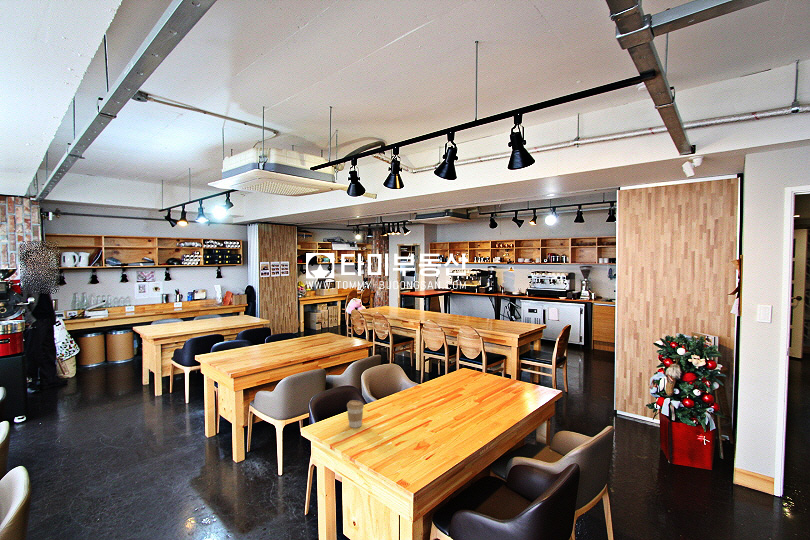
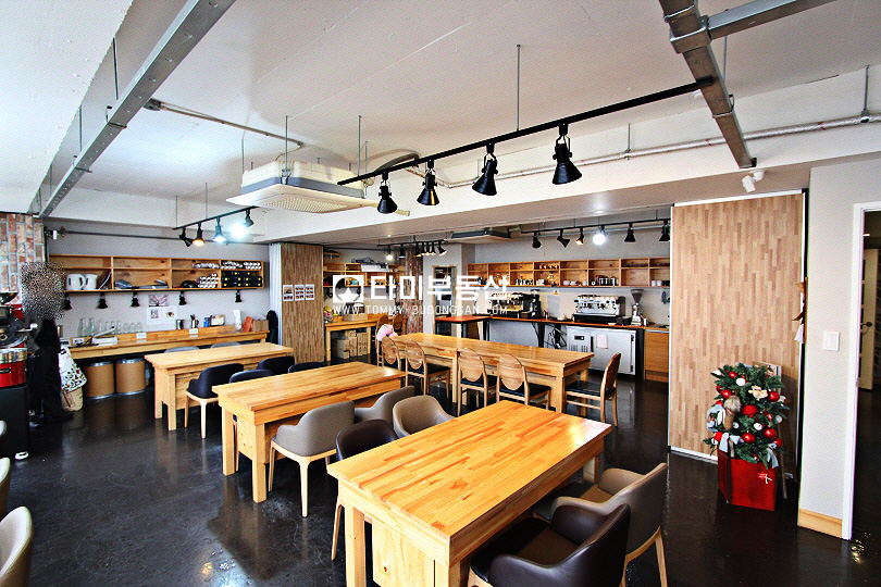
- coffee cup (355, 413)
